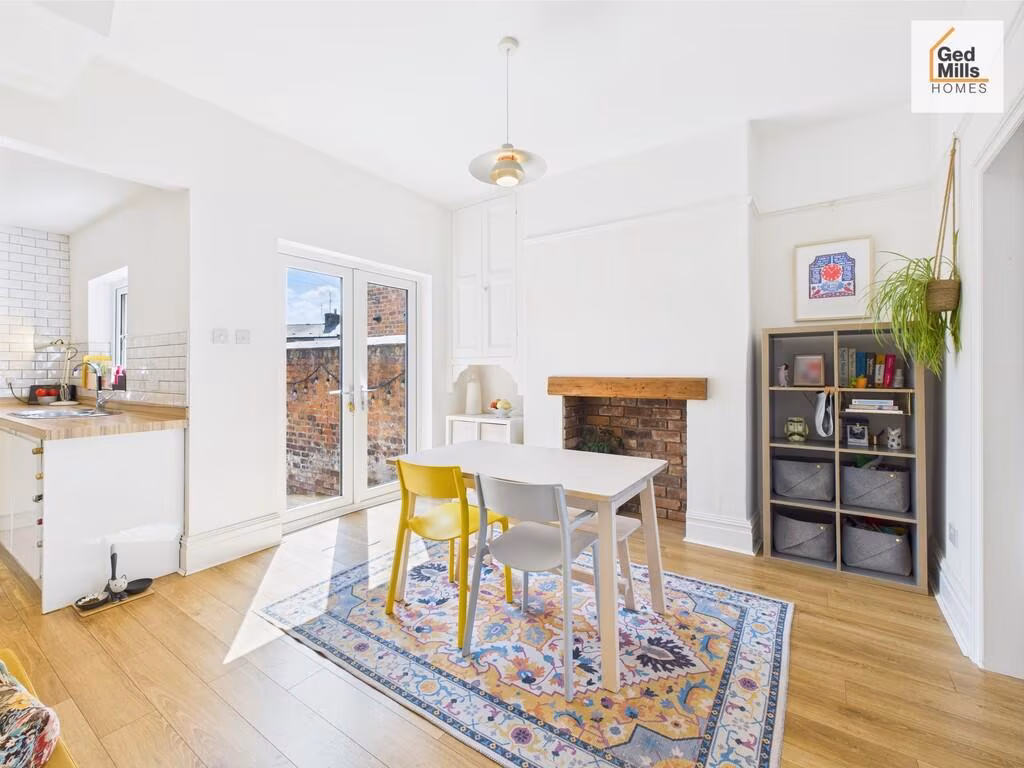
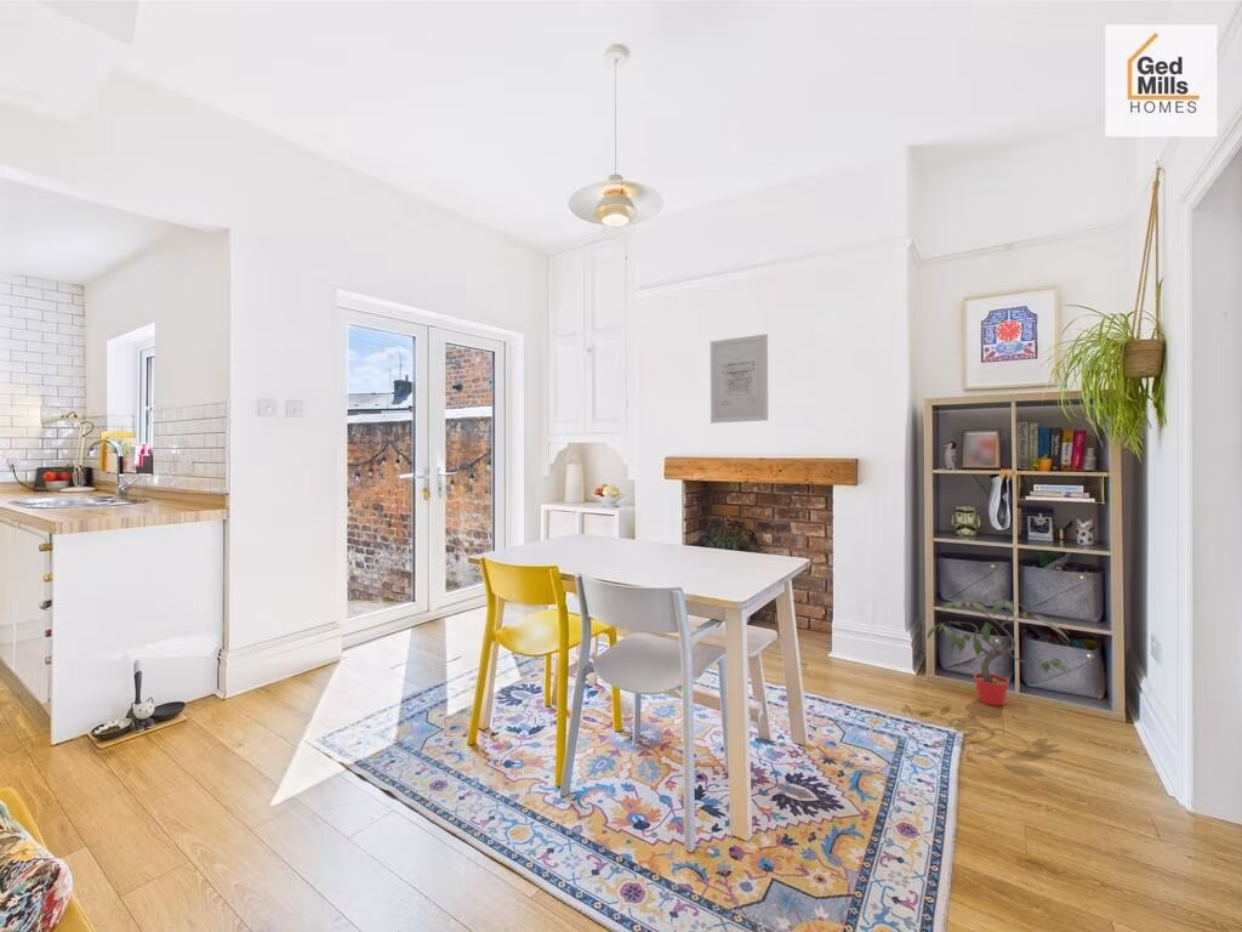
+ potted plant (996, 652)
+ wall art (737, 380)
